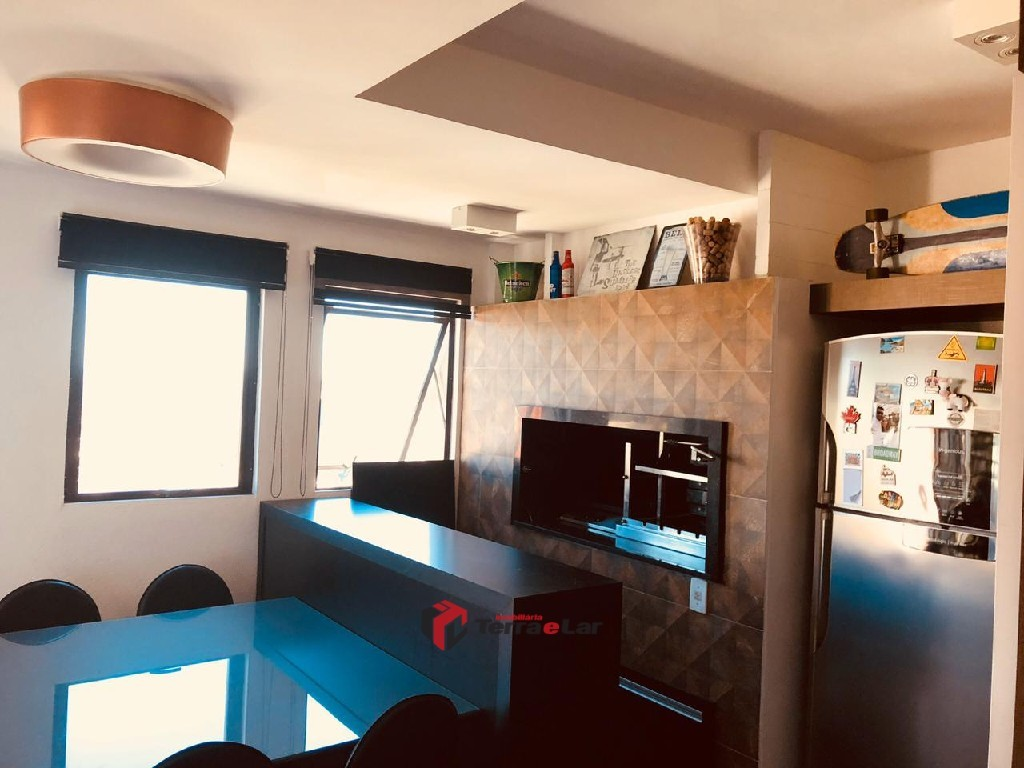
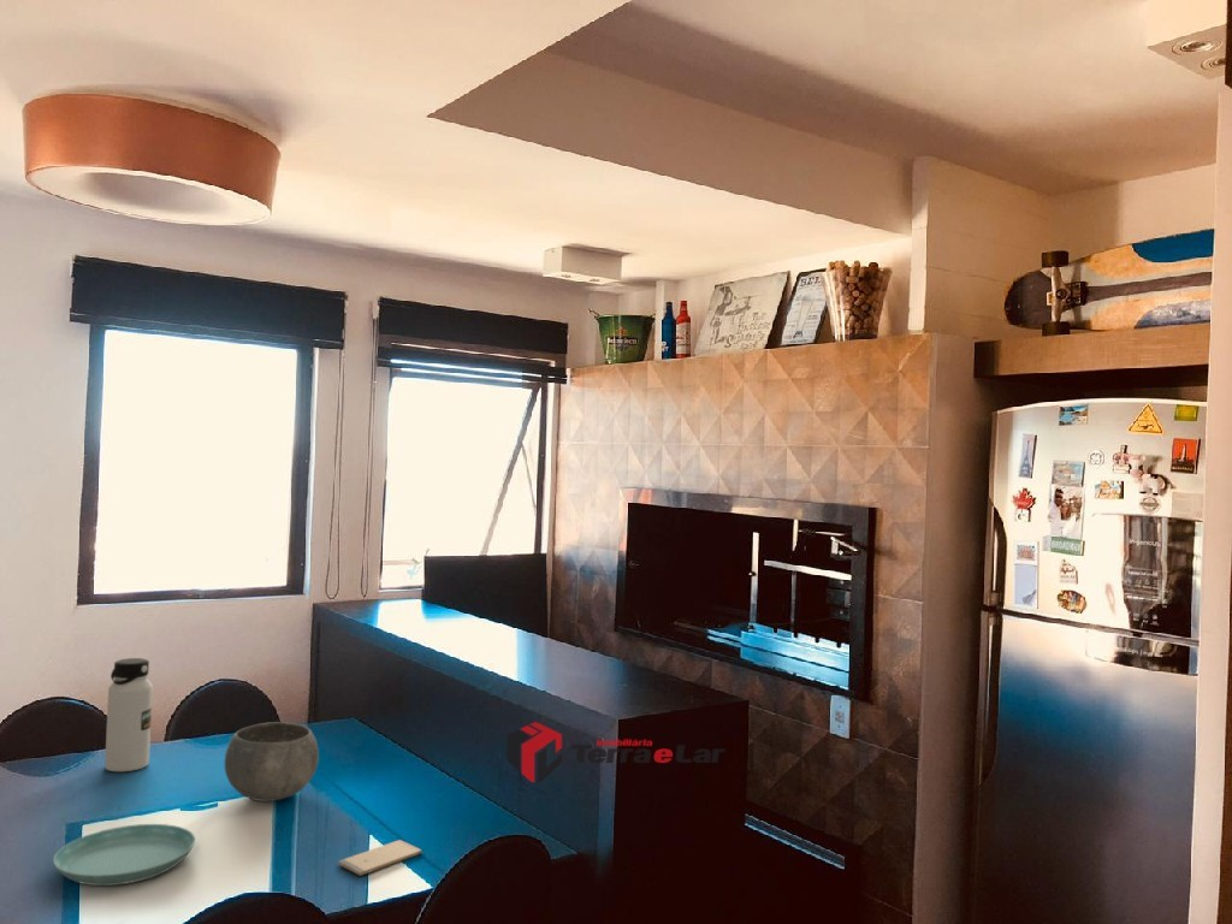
+ bowl (271, 764)
+ water bottle (129, 712)
+ smartphone (380, 857)
+ saucer (125, 855)
